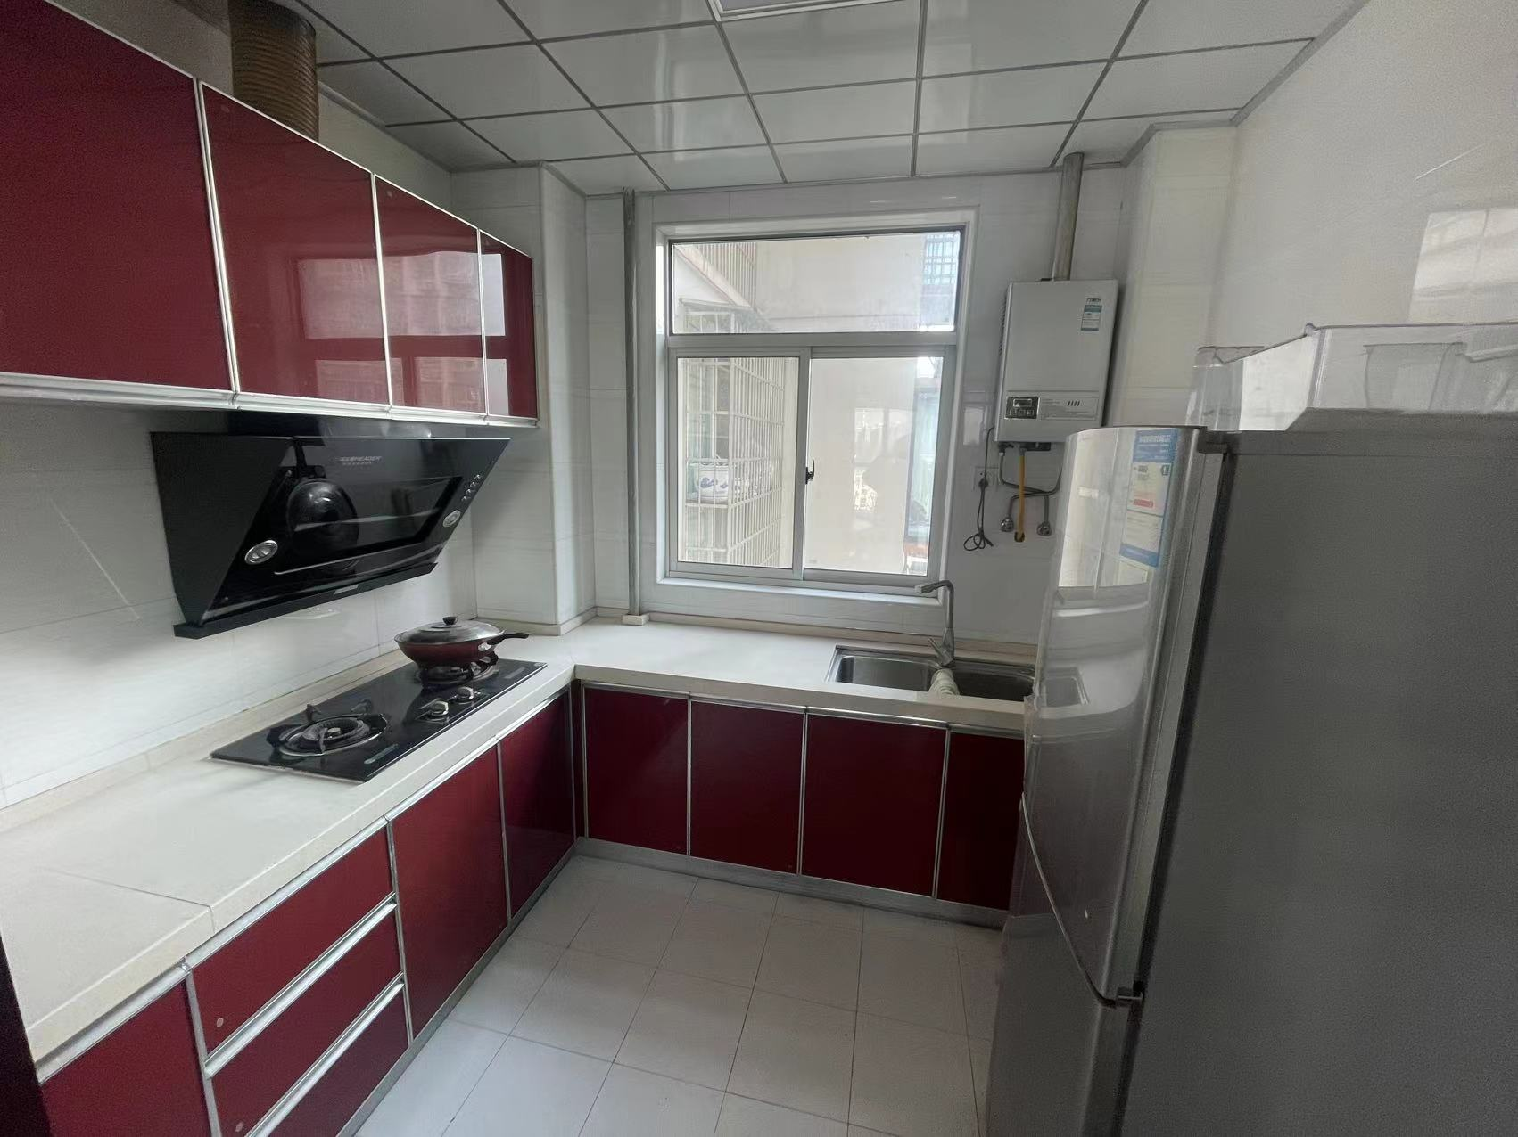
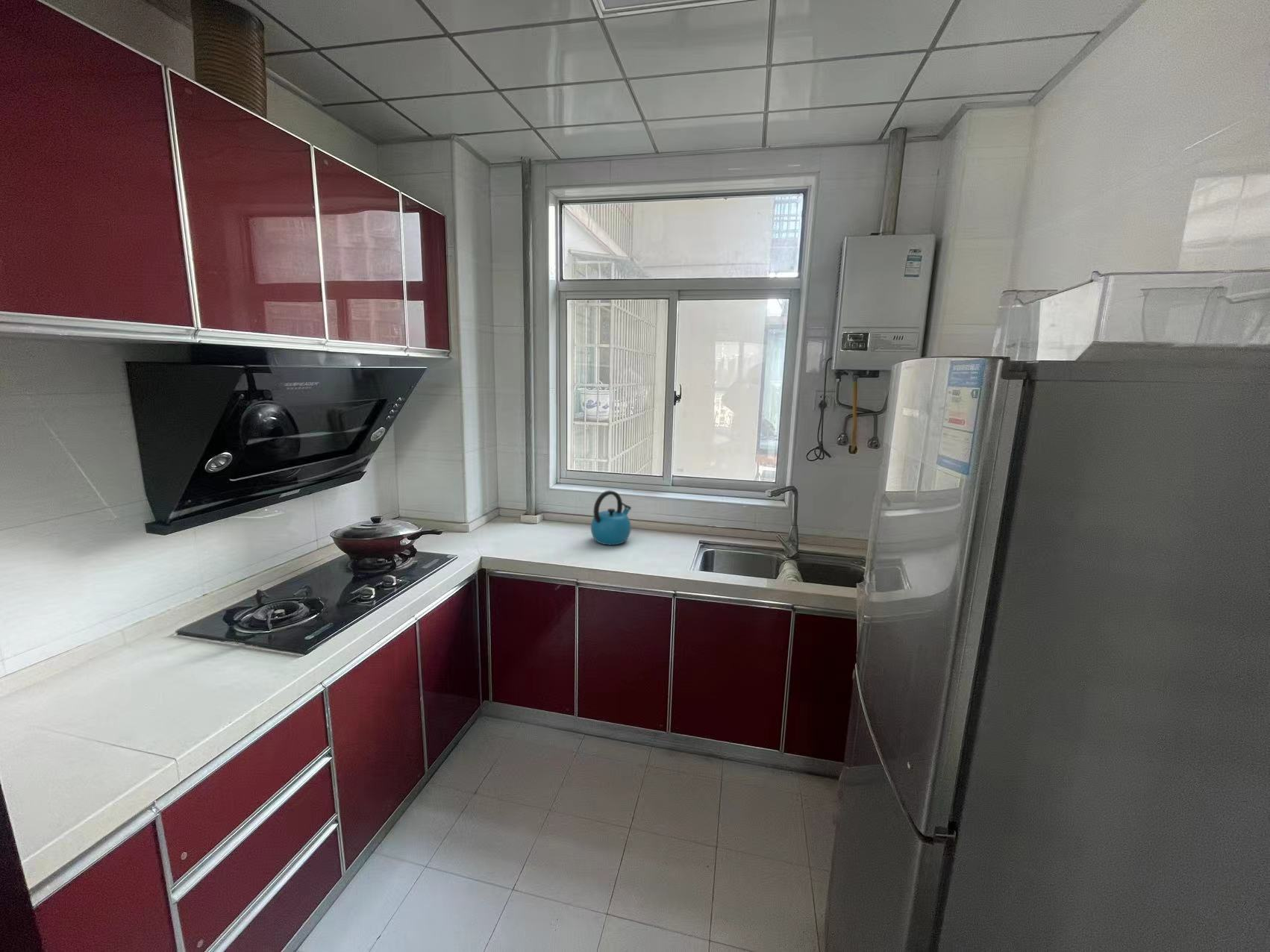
+ kettle (613, 516)
